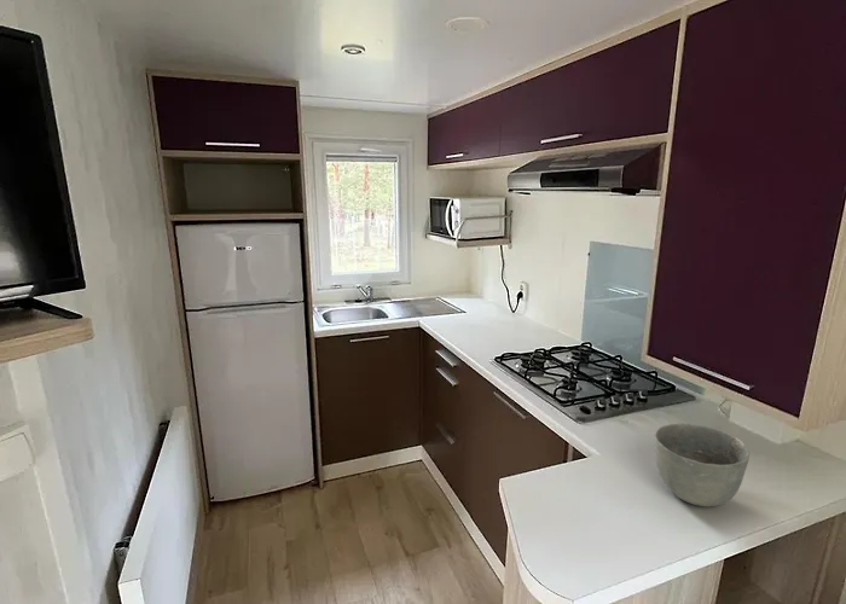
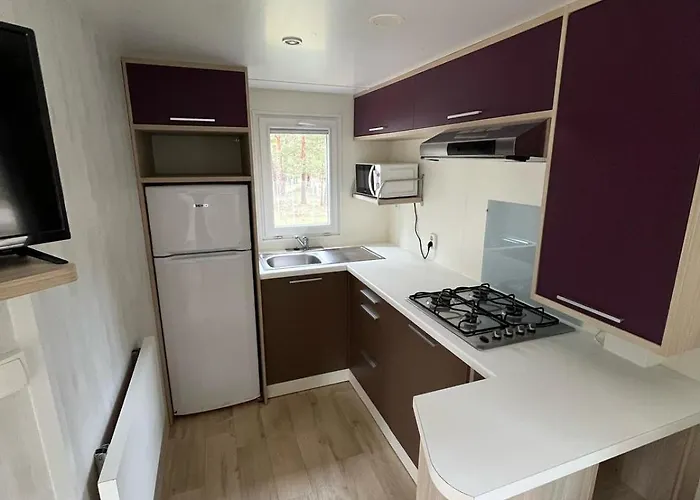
- bowl (696, 467)
